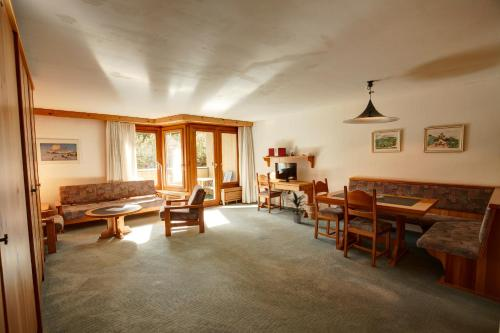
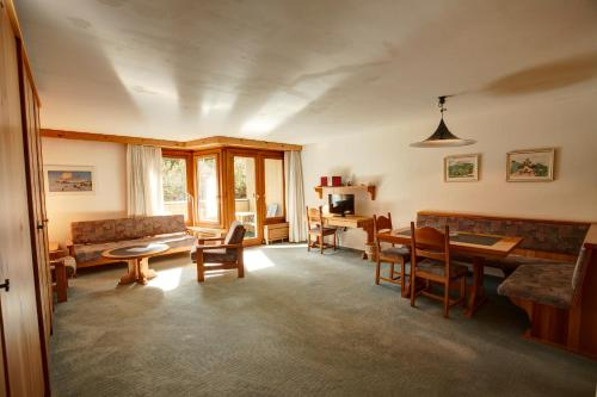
- indoor plant (298, 206)
